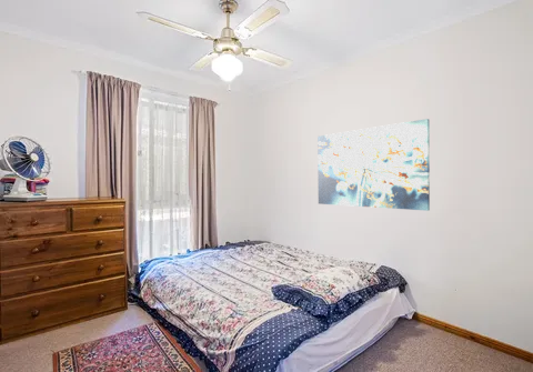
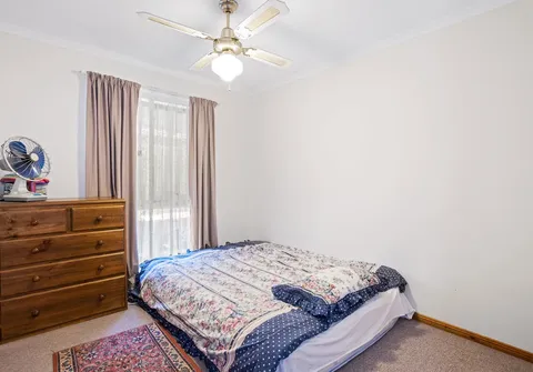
- wall art (365, 168)
